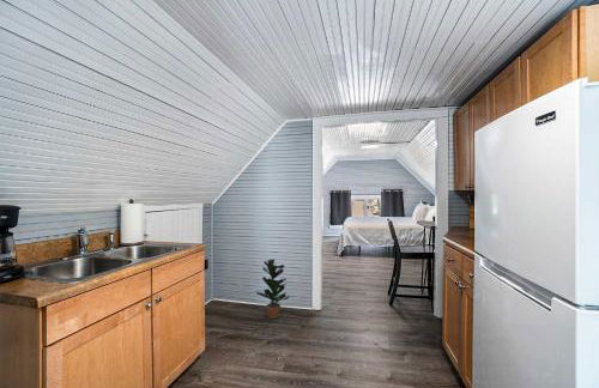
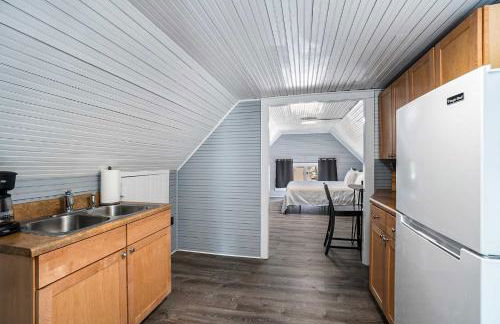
- potted plant (273, 286)
